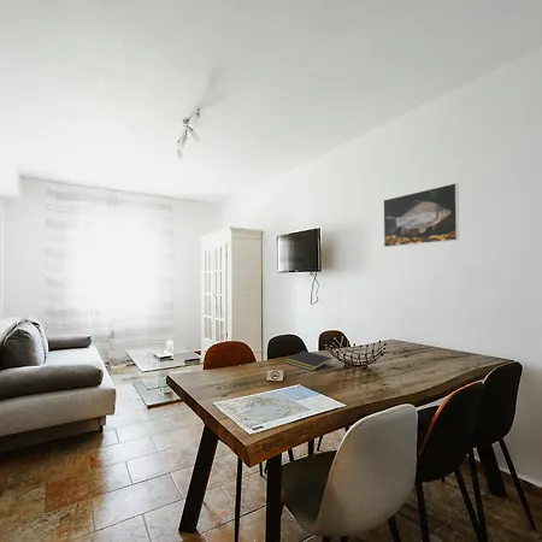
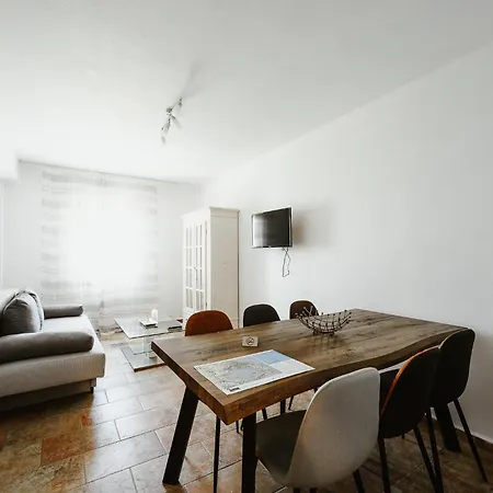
- notepad (307, 359)
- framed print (417, 218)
